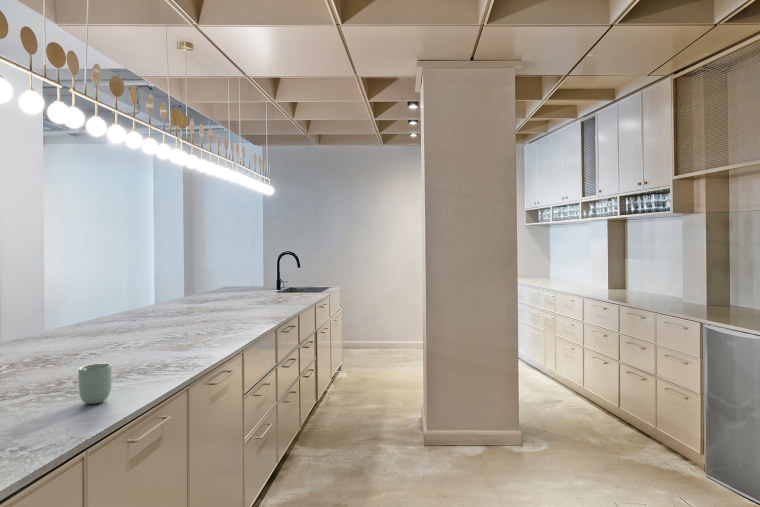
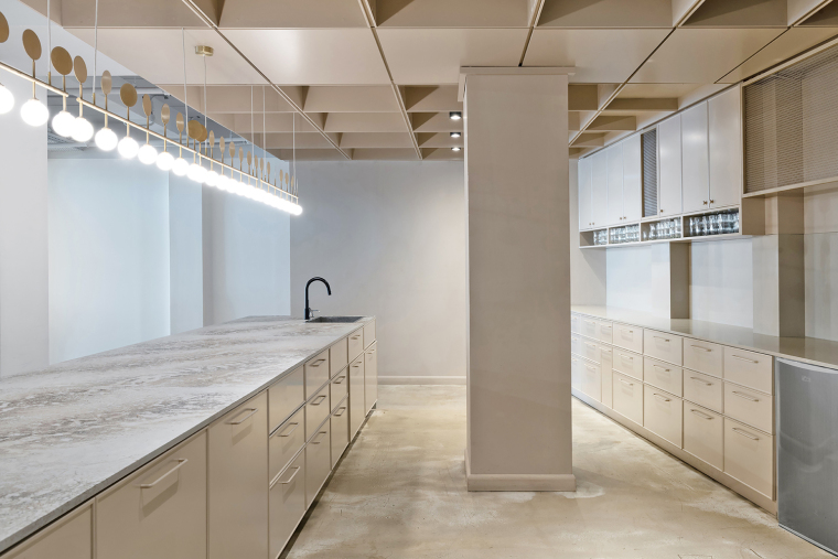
- cup (95, 384)
